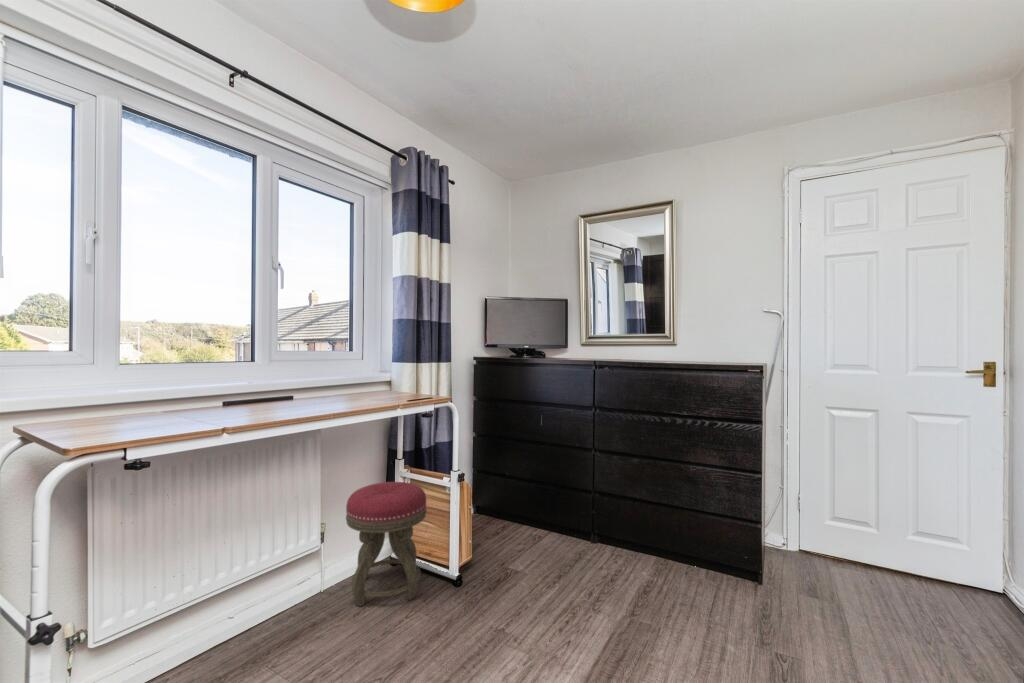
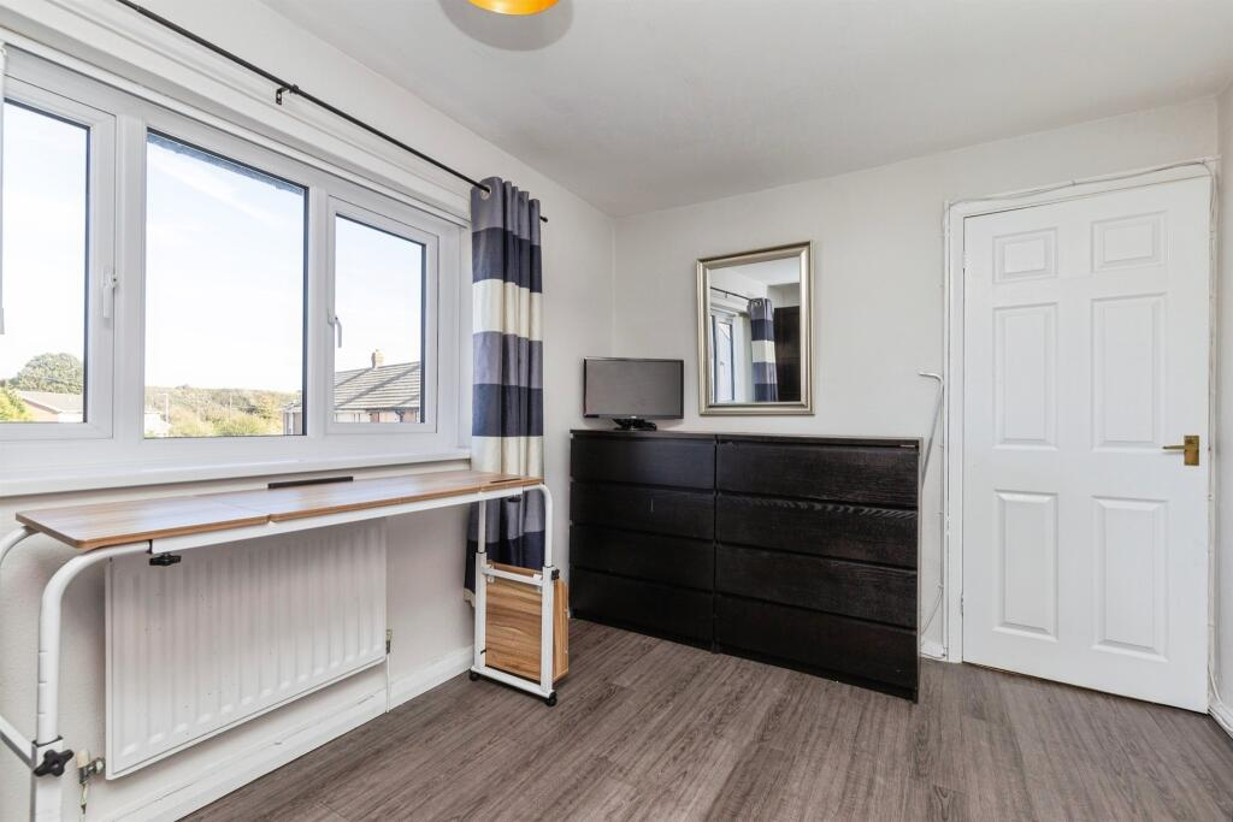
- stool (384, 538)
